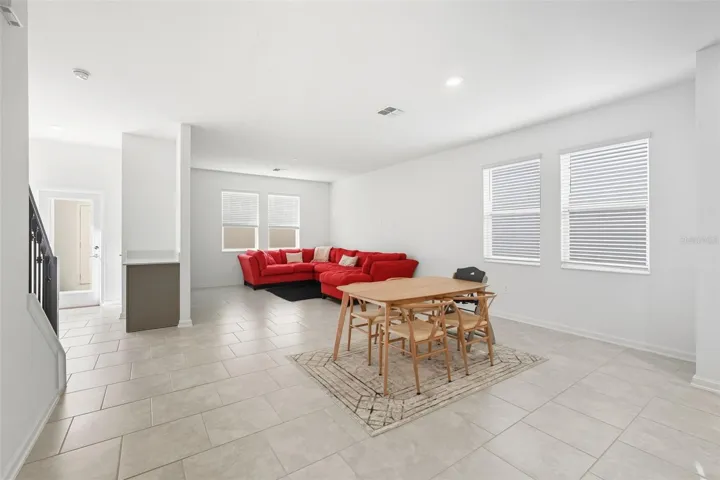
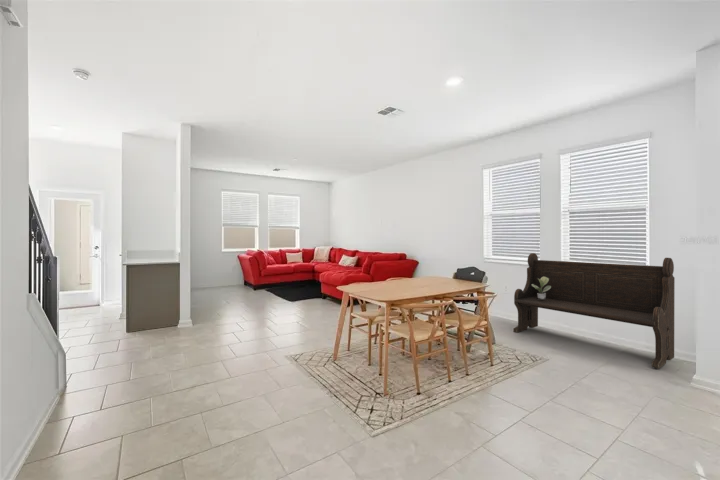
+ potted plant (540, 288)
+ bench (584, 299)
